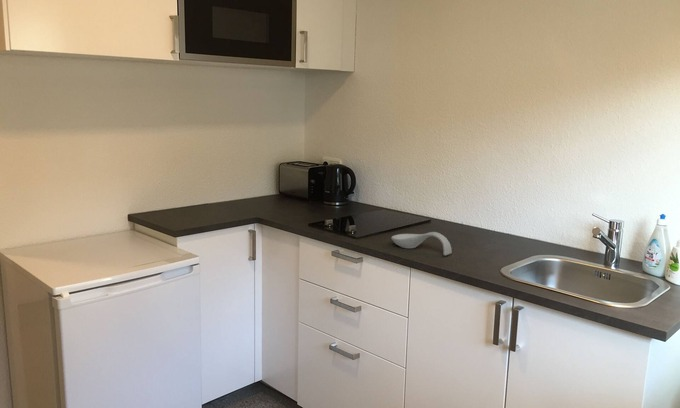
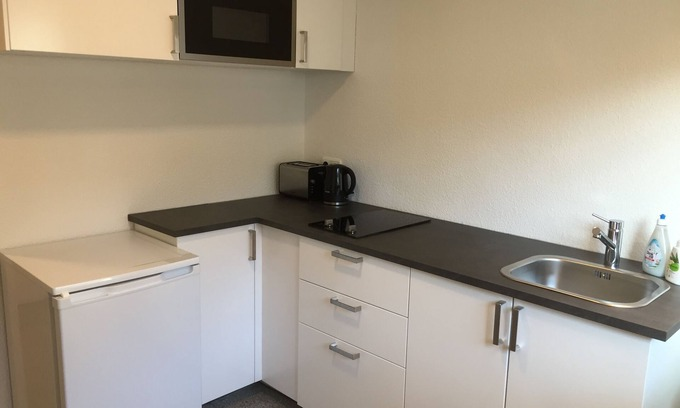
- spoon rest (421, 239)
